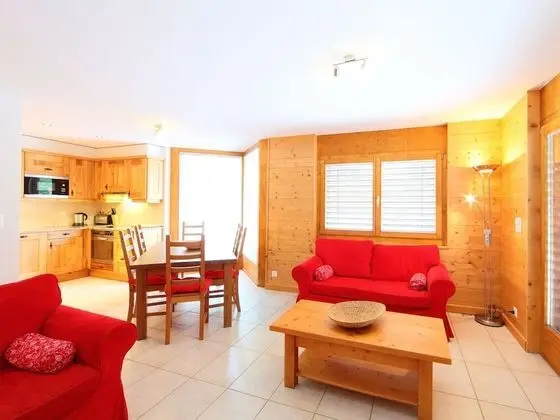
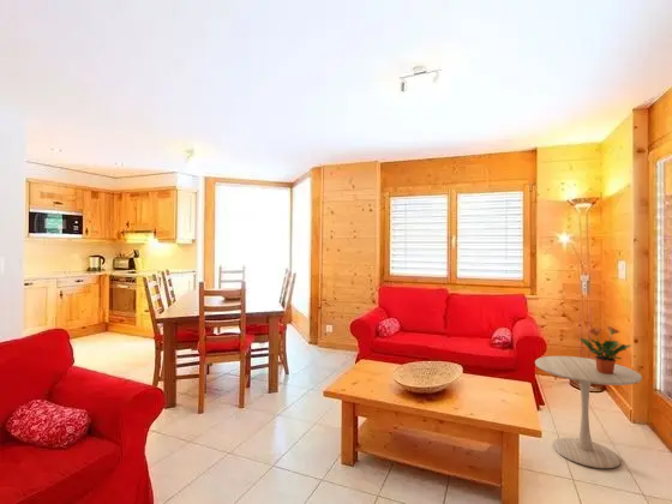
+ potted plant (604, 348)
+ side table (584, 409)
